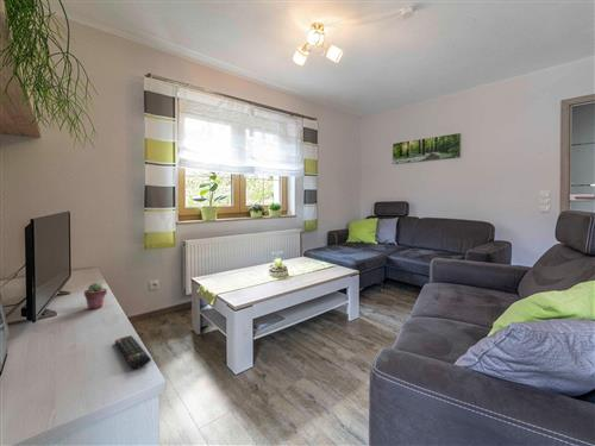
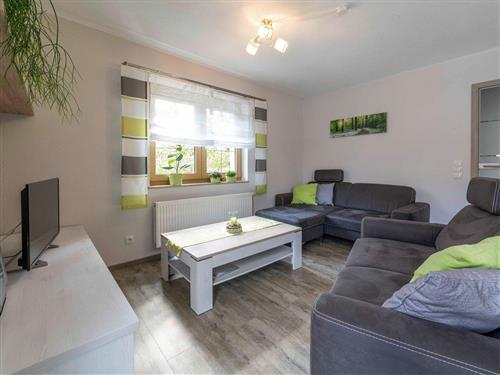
- remote control (131, 350)
- potted succulent (95, 295)
